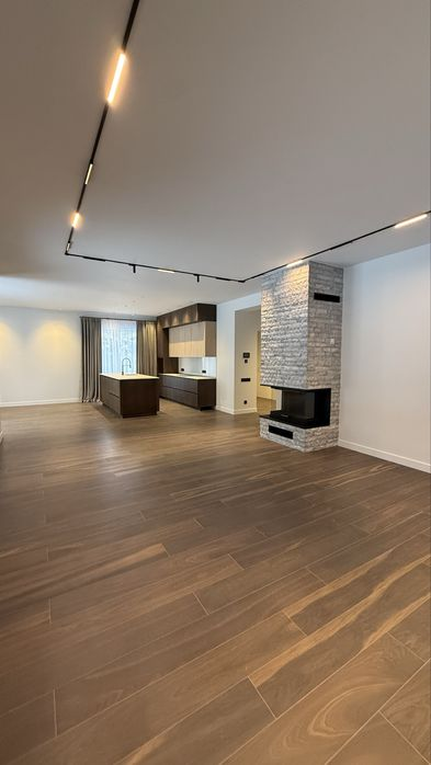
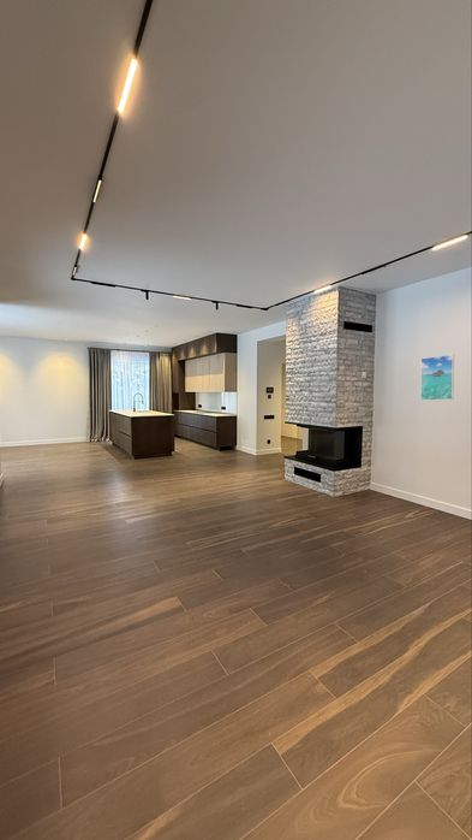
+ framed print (436, 378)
